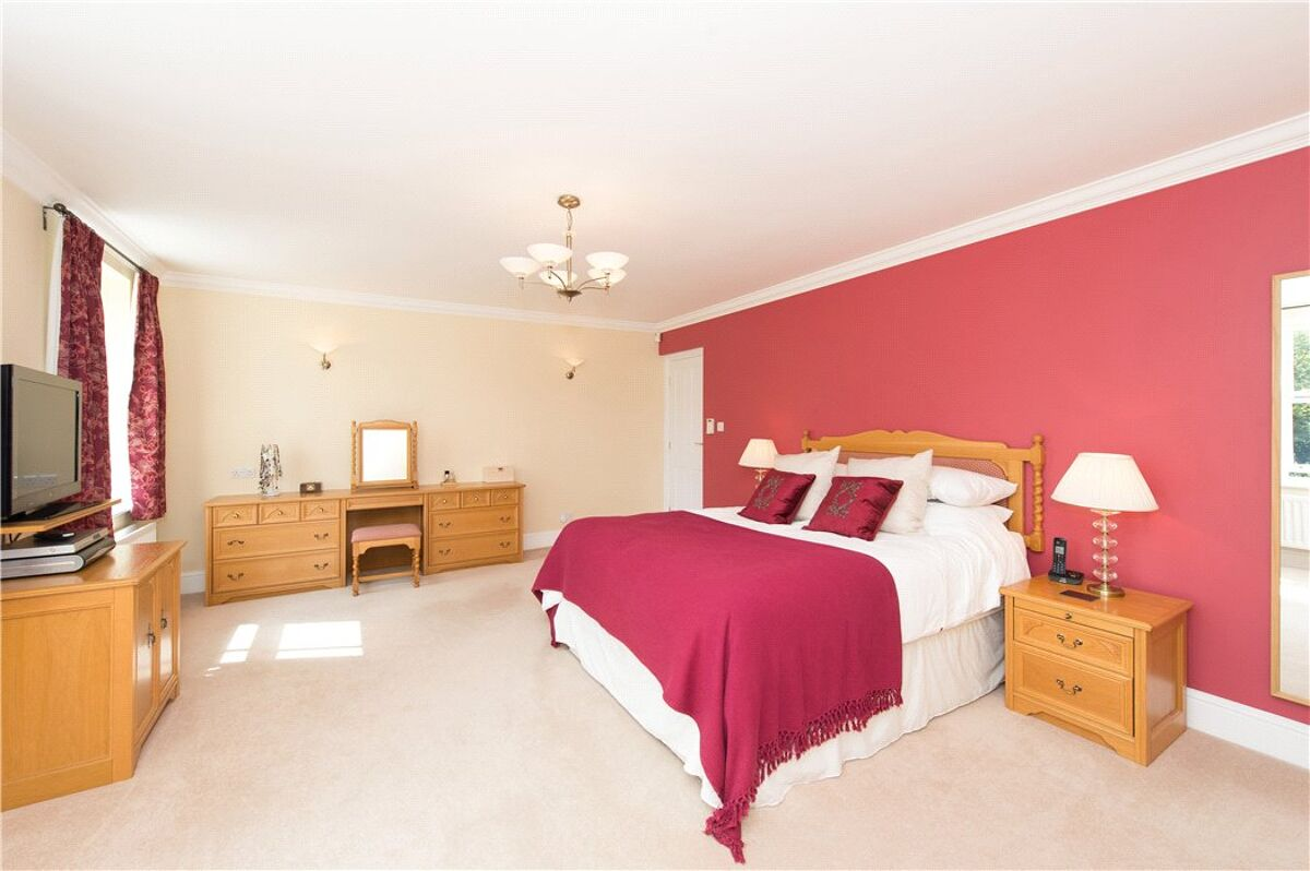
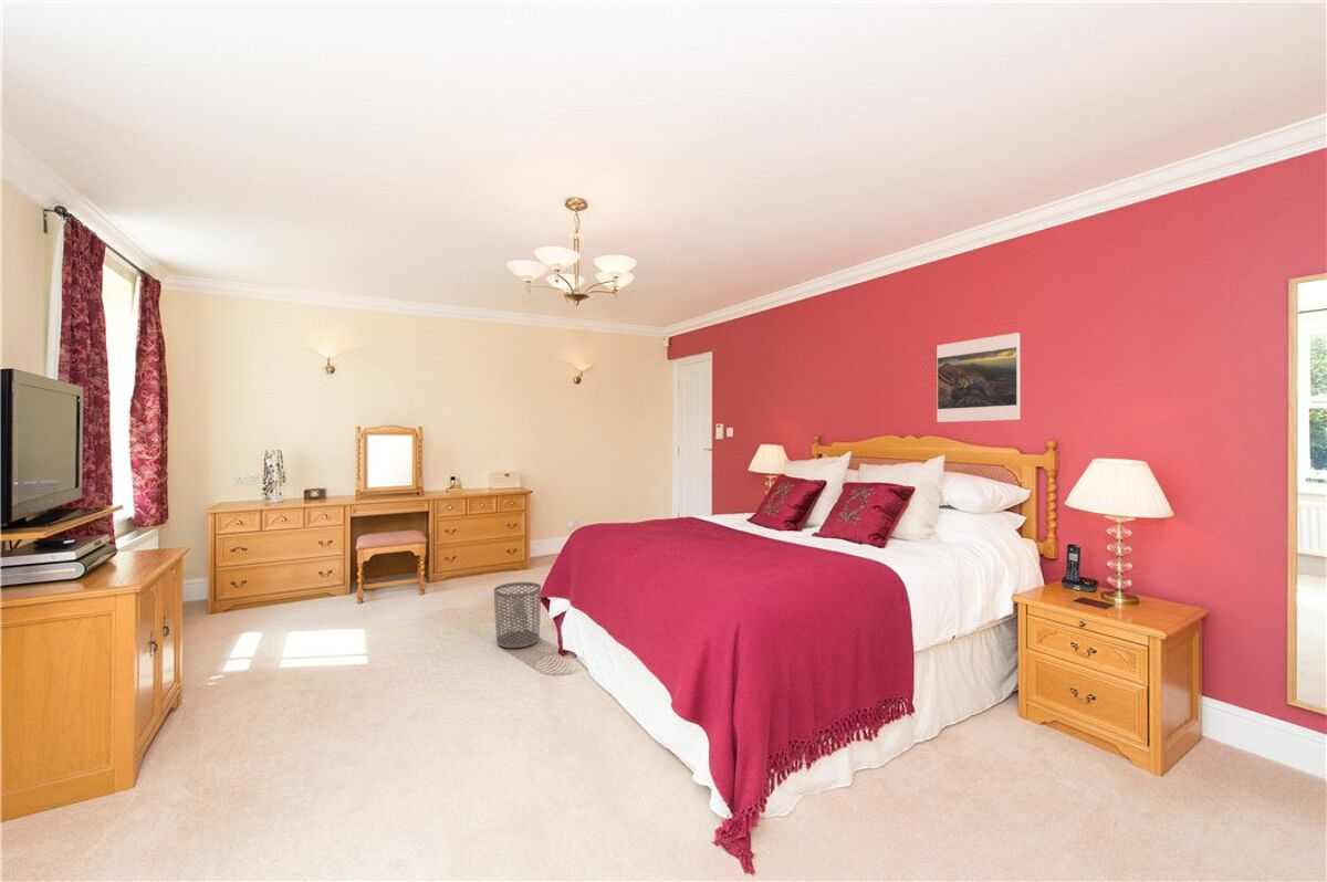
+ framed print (975, 380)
+ waste bin (518, 615)
